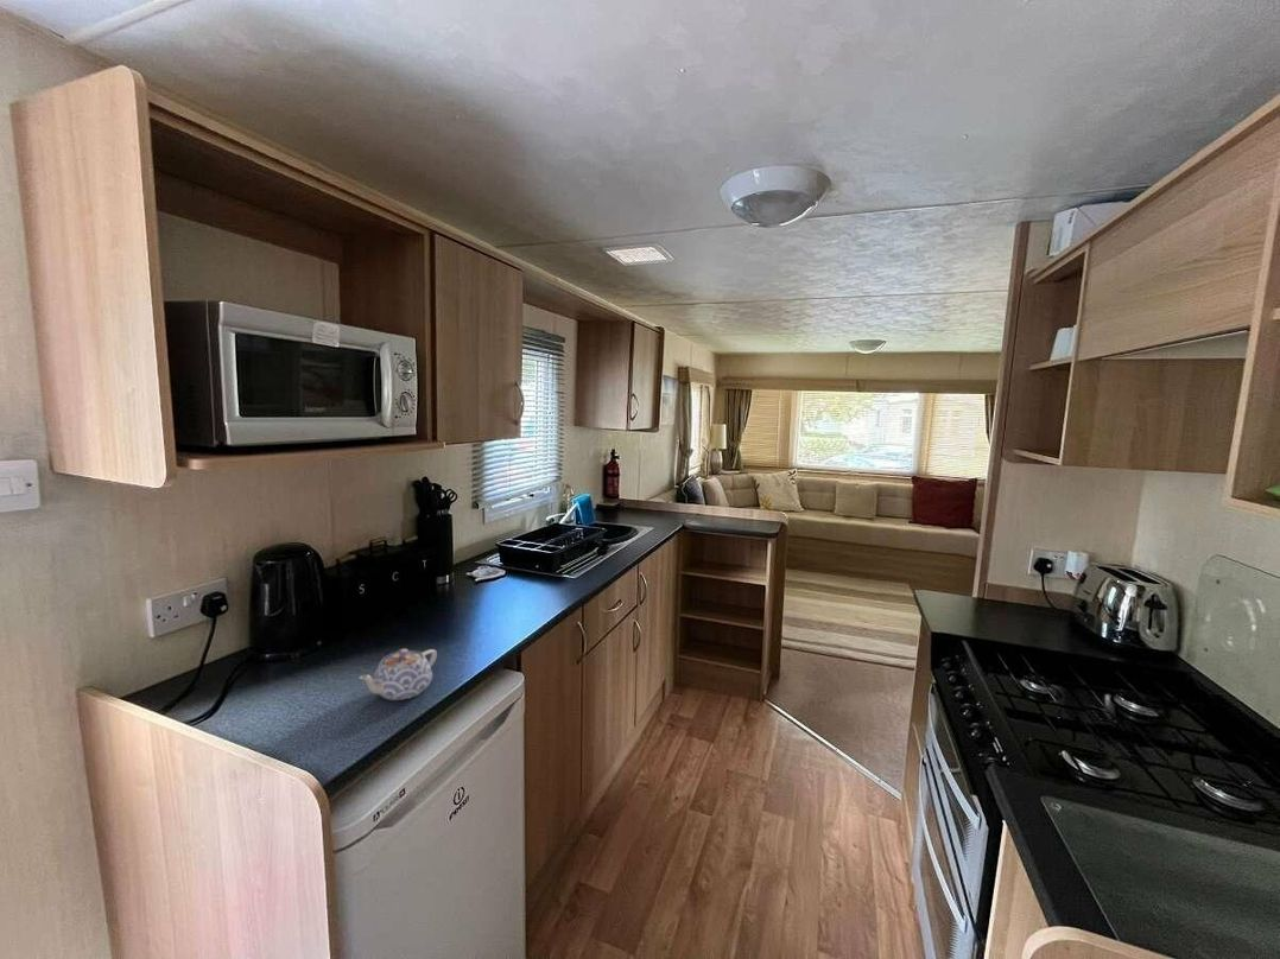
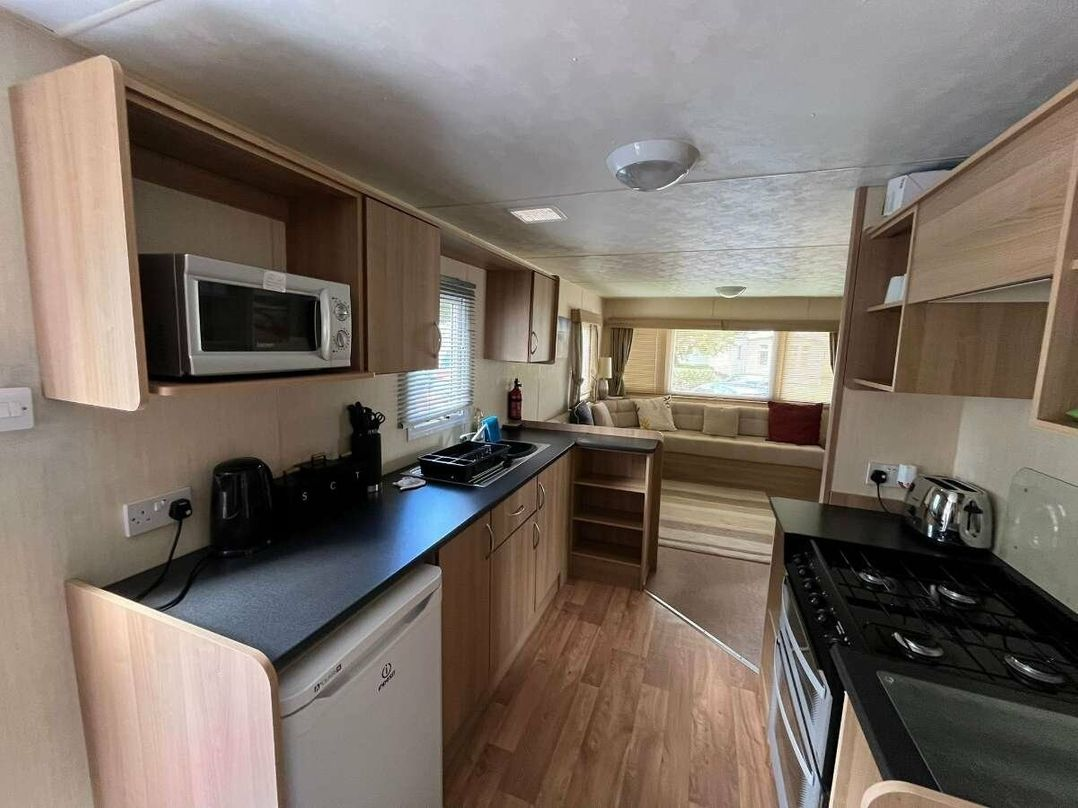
- teapot (400, 672)
